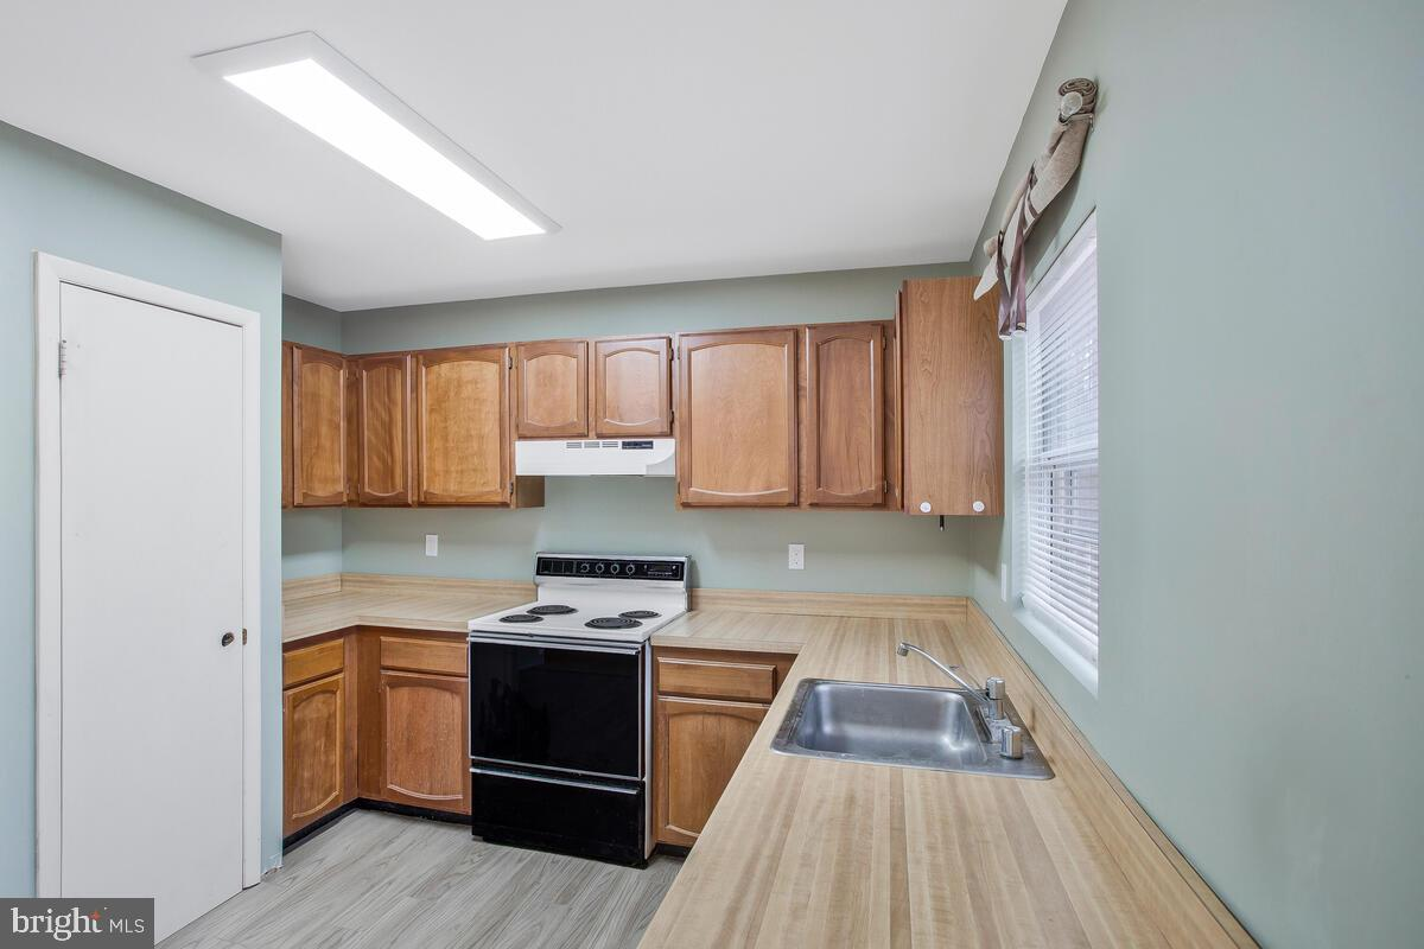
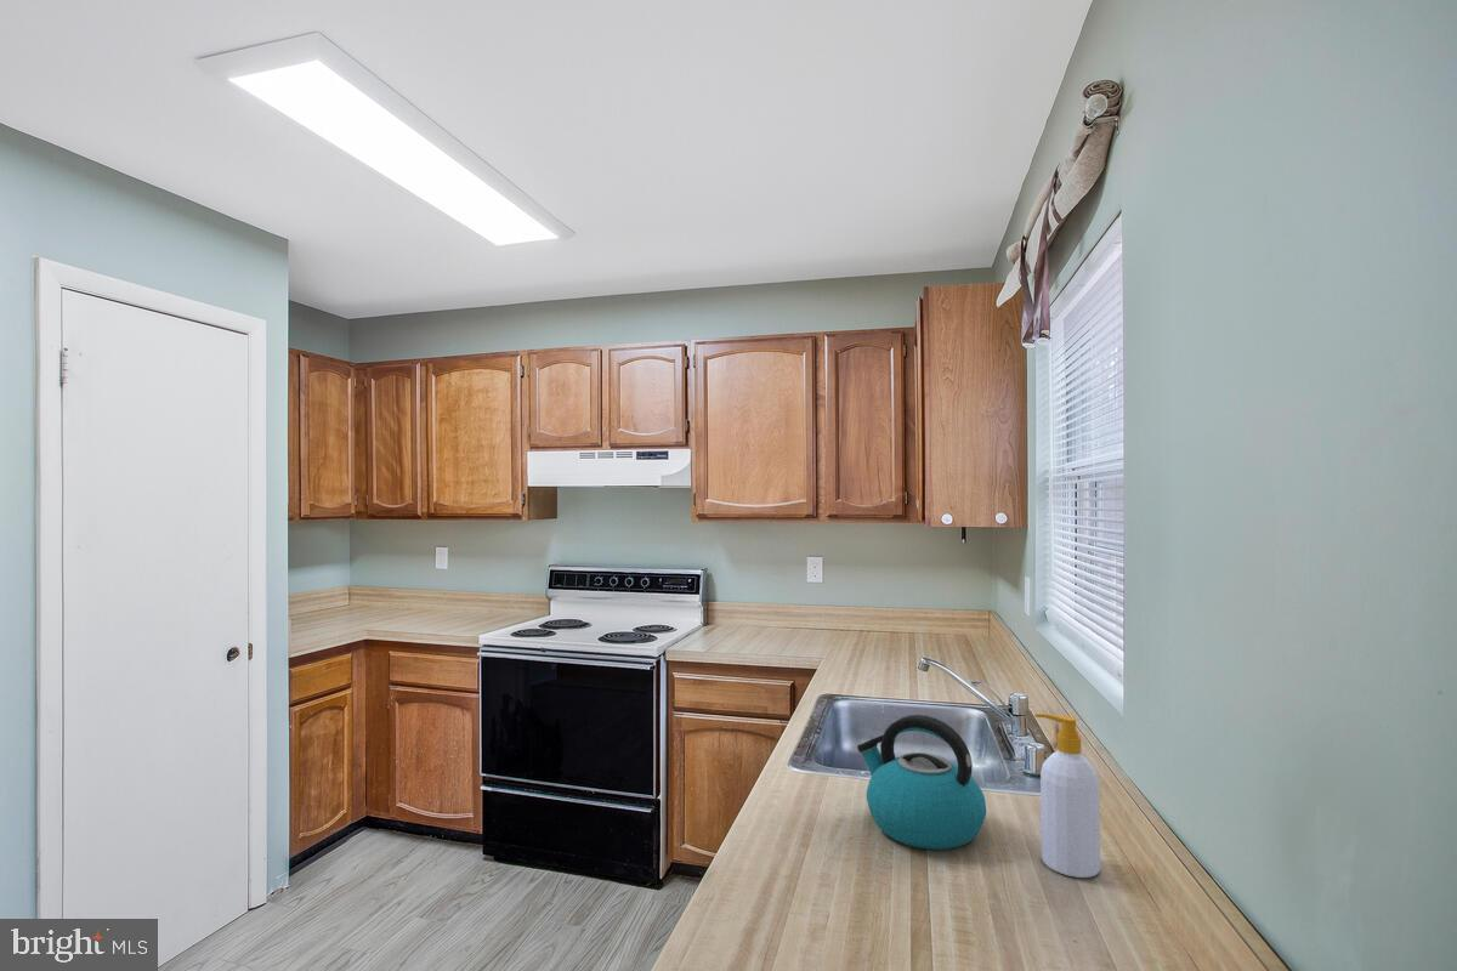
+ kettle (917, 770)
+ soap bottle (1066, 790)
